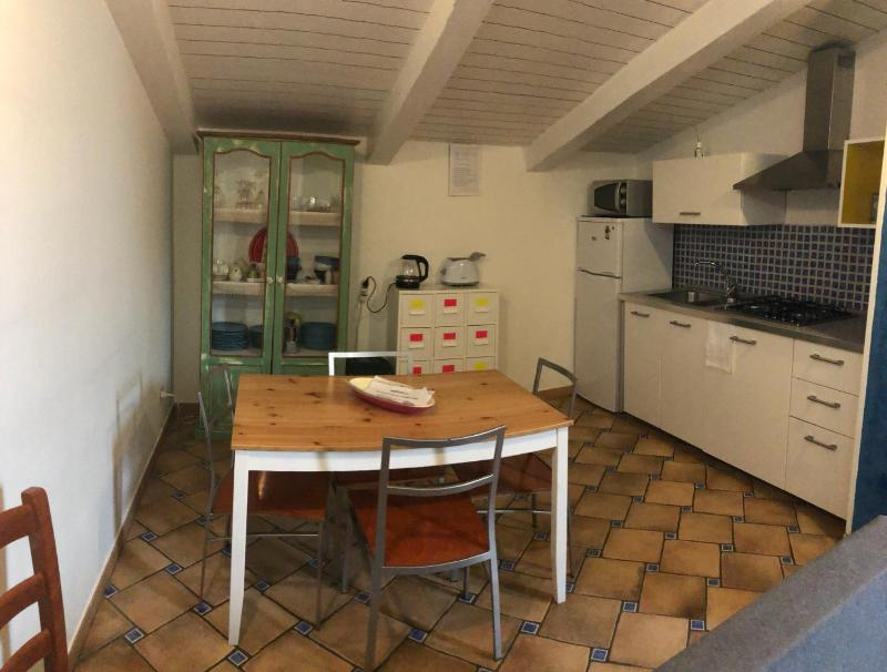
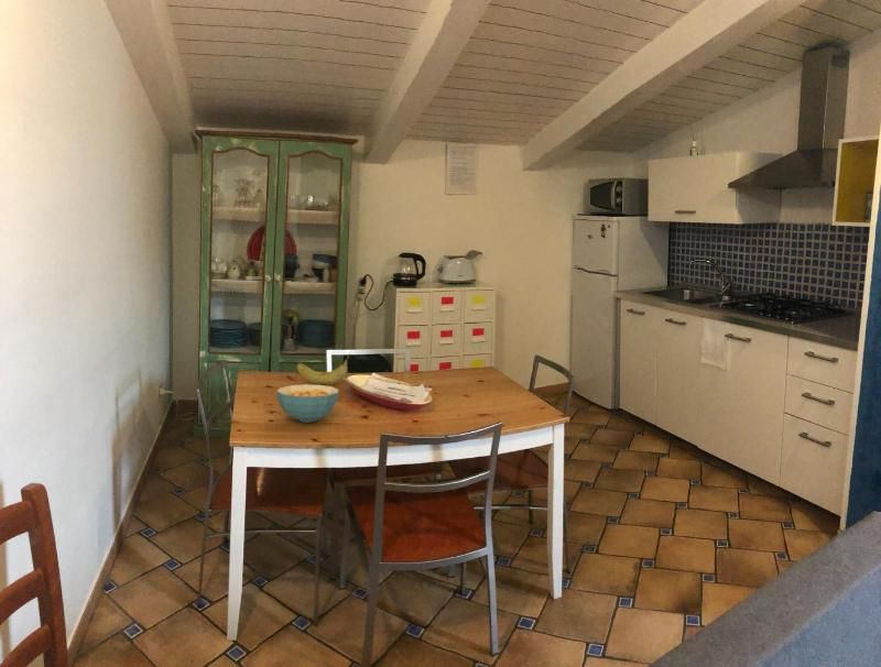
+ cereal bowl (307, 405)
+ fruit (323, 372)
